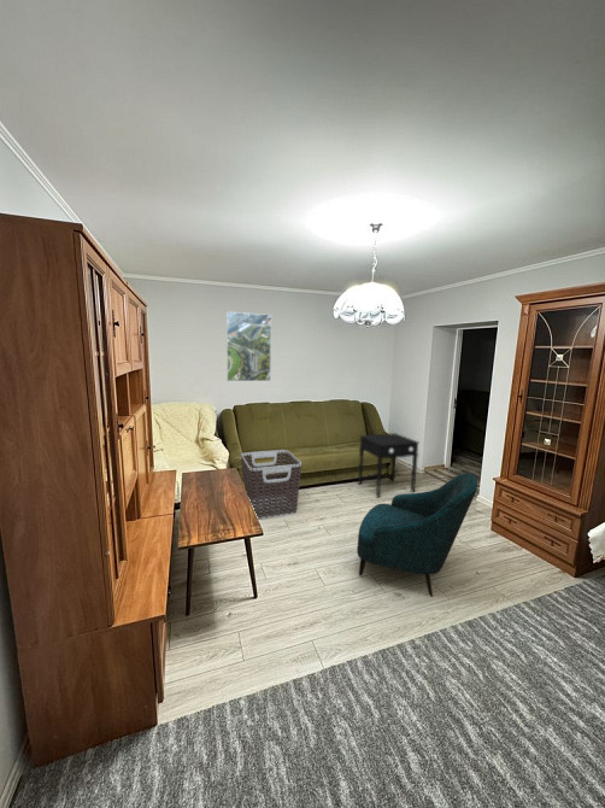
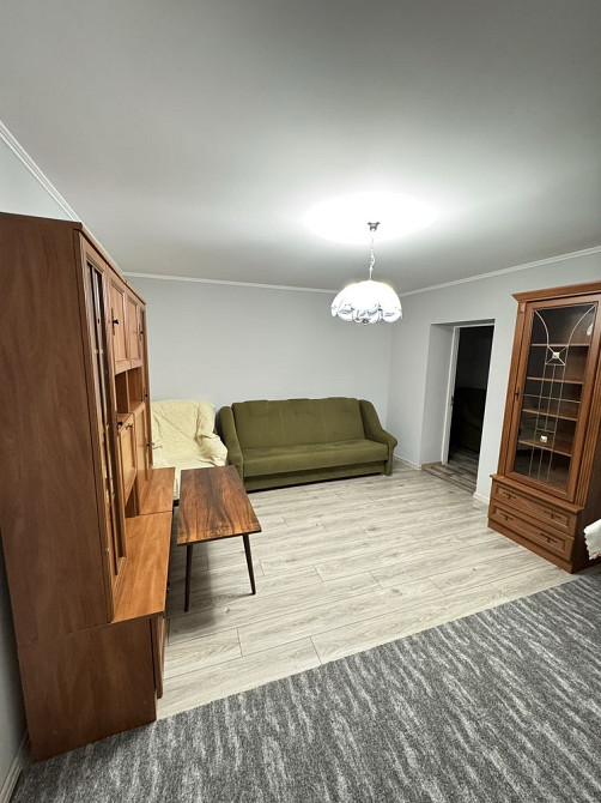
- armchair (409, 517)
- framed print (248, 347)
- clothes hamper (270, 482)
- side table (392, 463)
